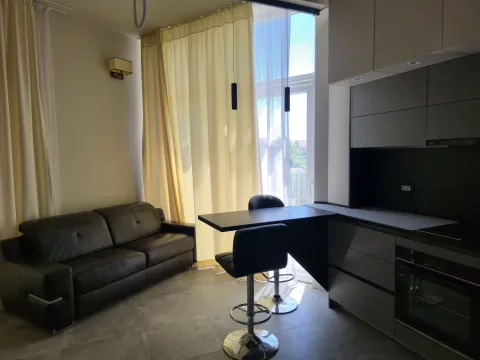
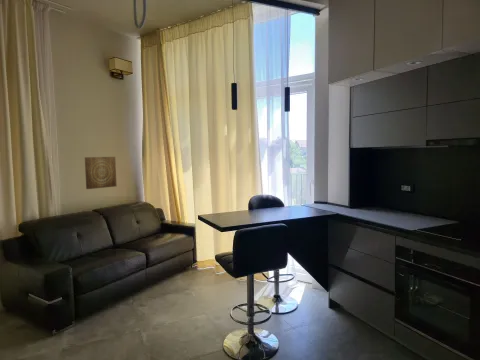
+ wall art (101, 172)
